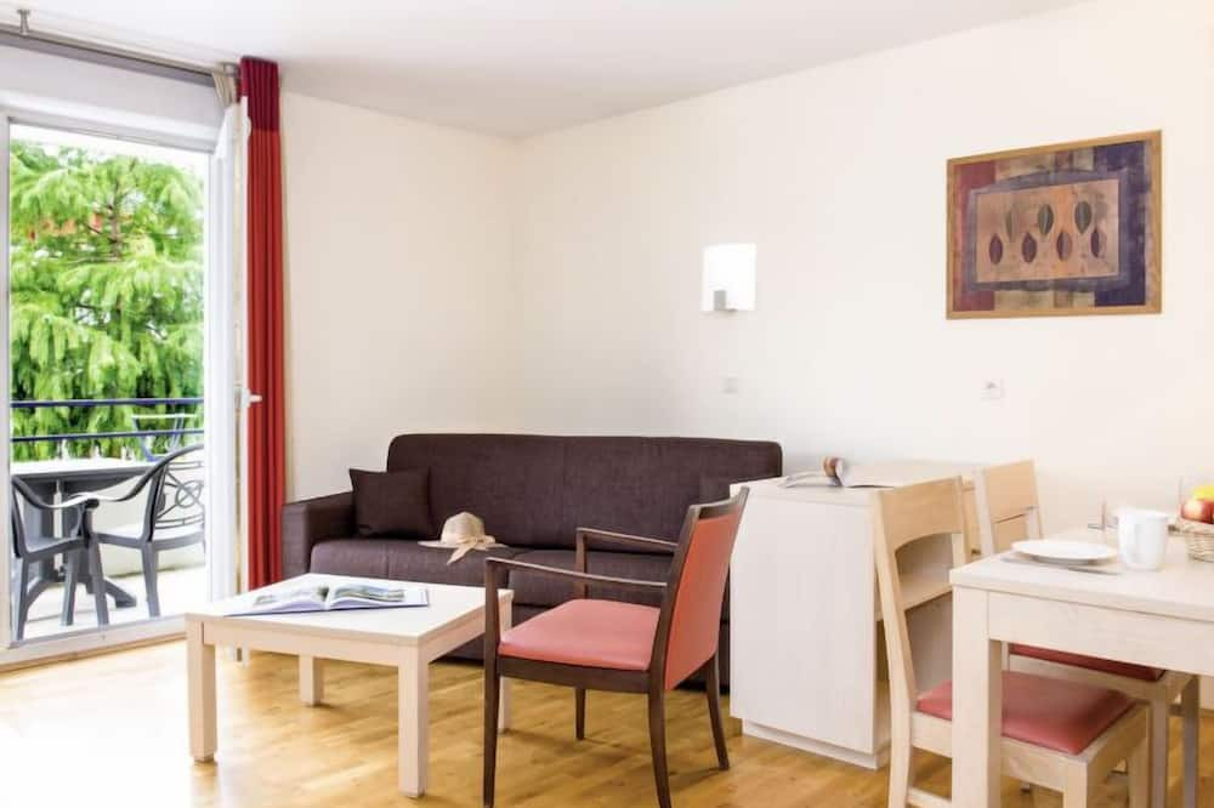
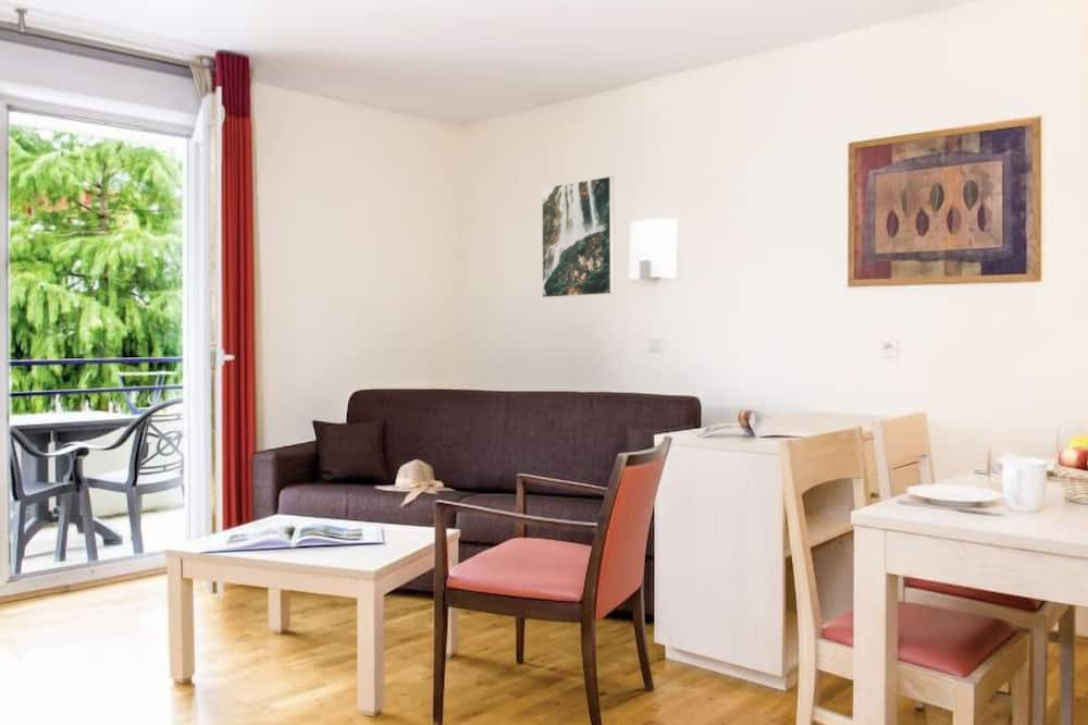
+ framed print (577, 238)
